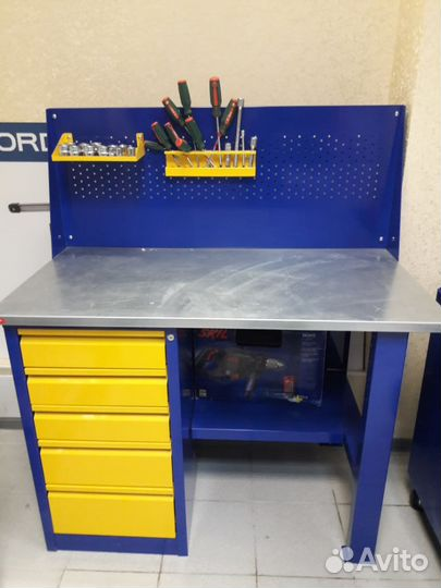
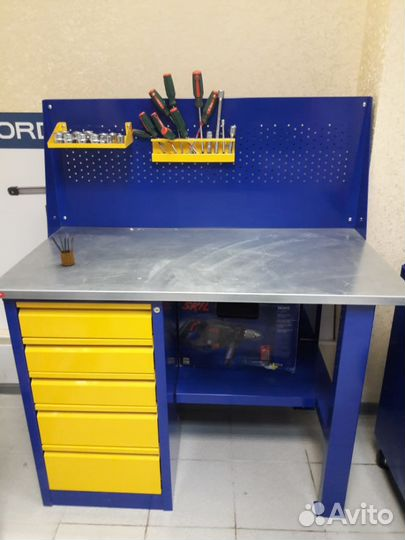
+ pencil box (65, 248)
